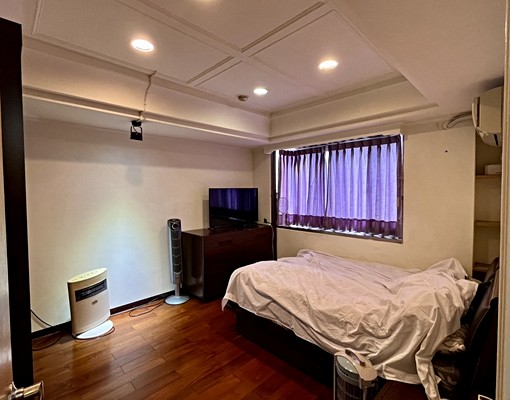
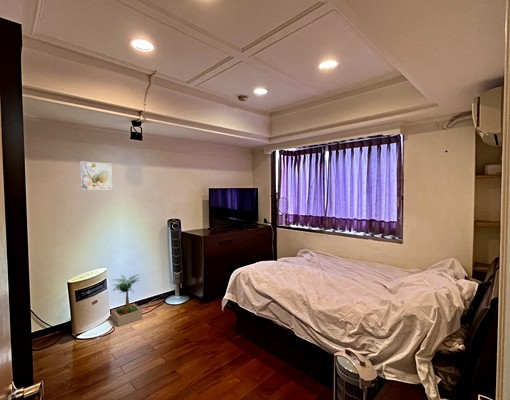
+ potted plant (128, 298)
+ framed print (96, 176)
